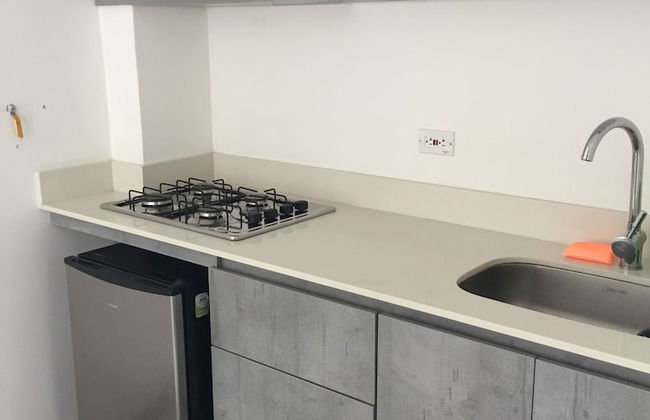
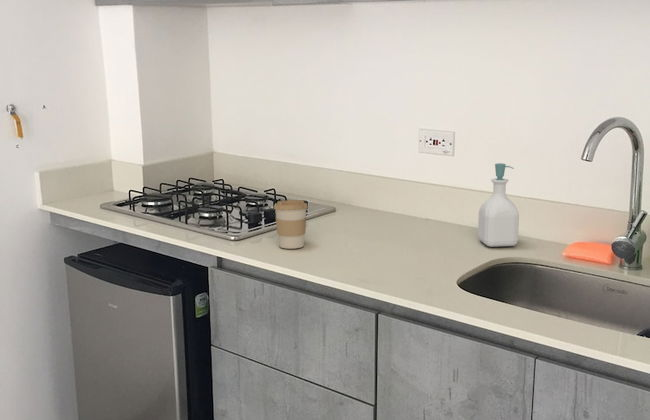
+ coffee cup (291, 222)
+ soap bottle (498, 204)
